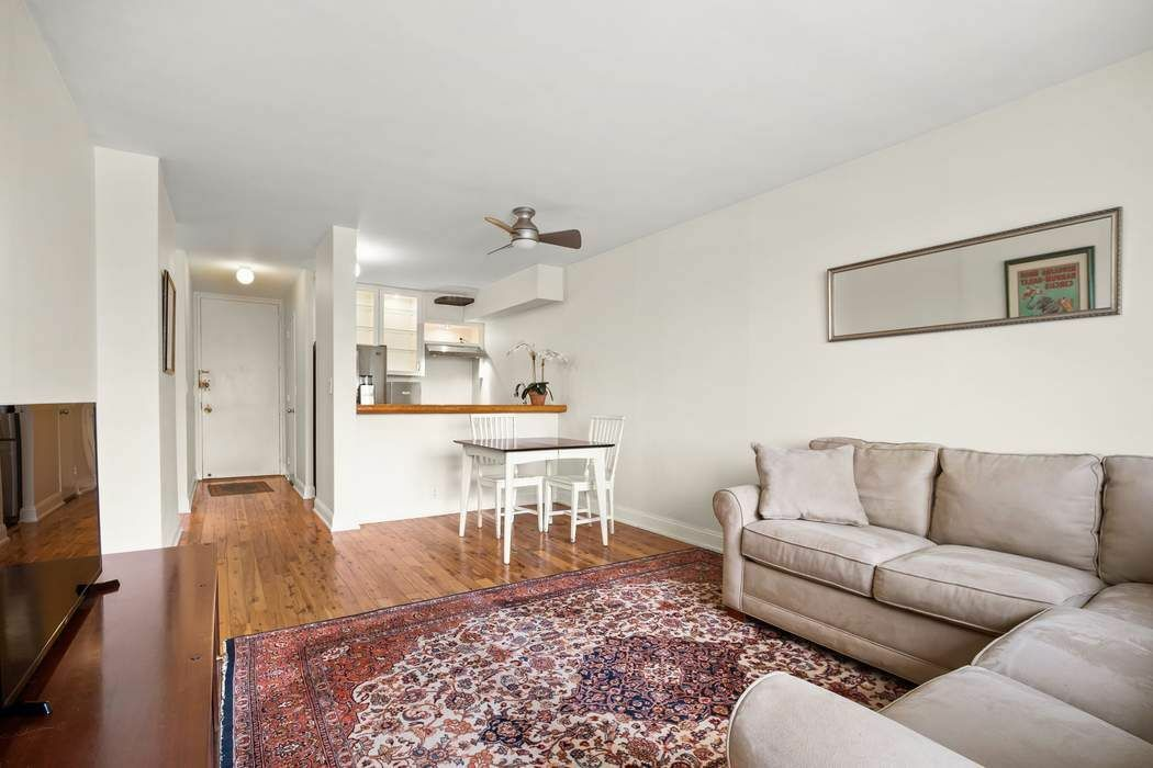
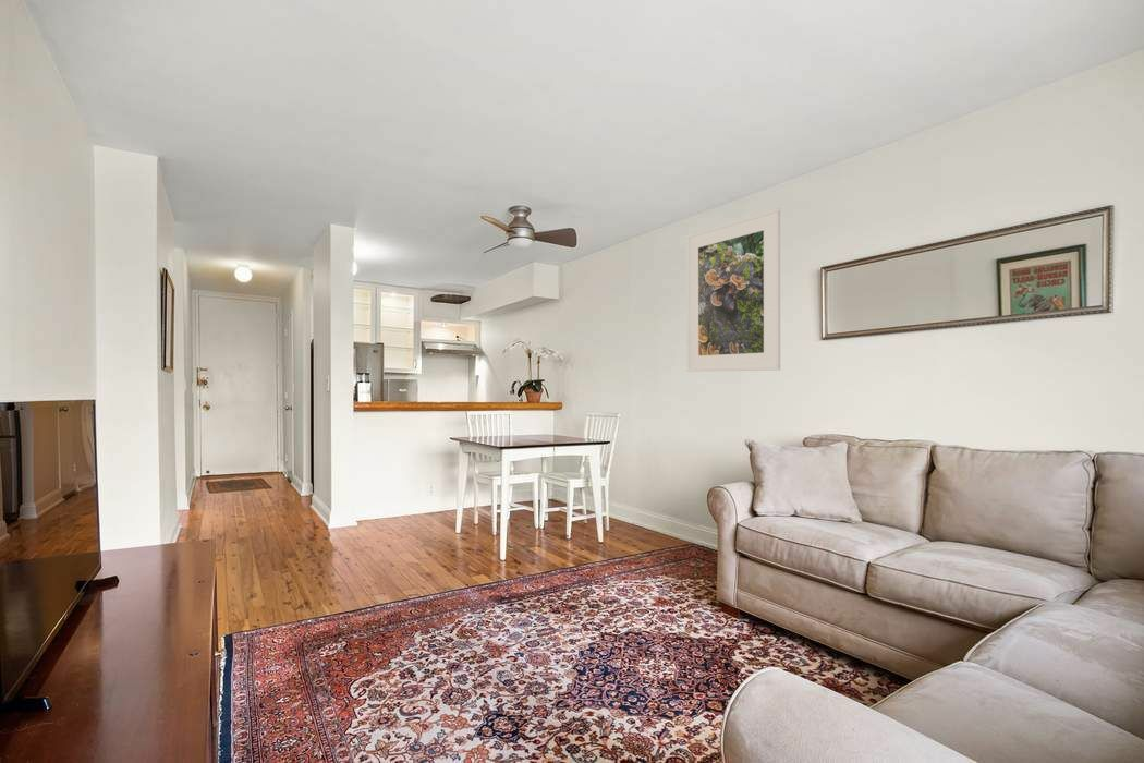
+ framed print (729, 296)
